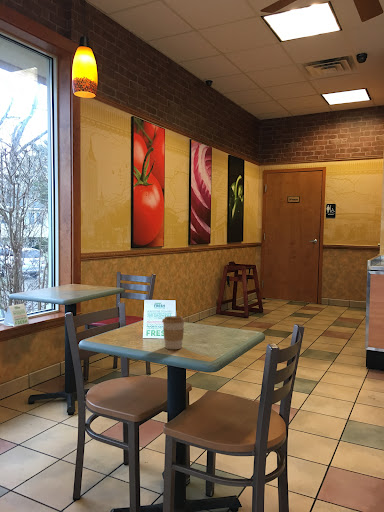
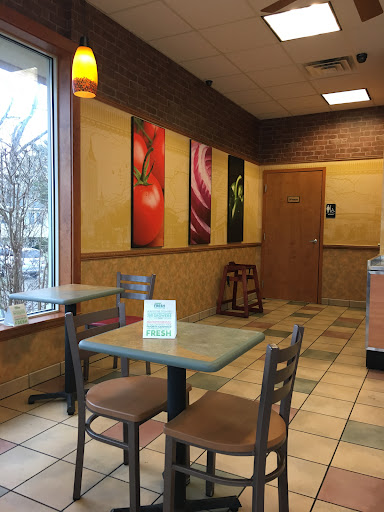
- coffee cup (173, 331)
